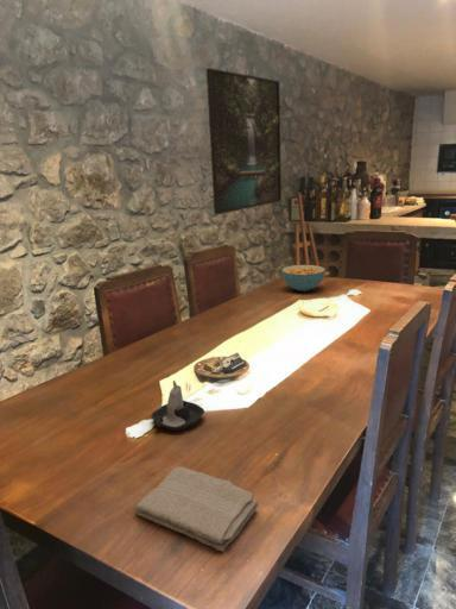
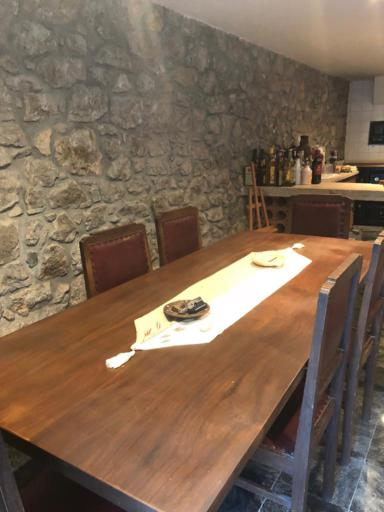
- candle (173, 401)
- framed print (248, 143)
- washcloth (196, 503)
- cereal bowl (303, 280)
